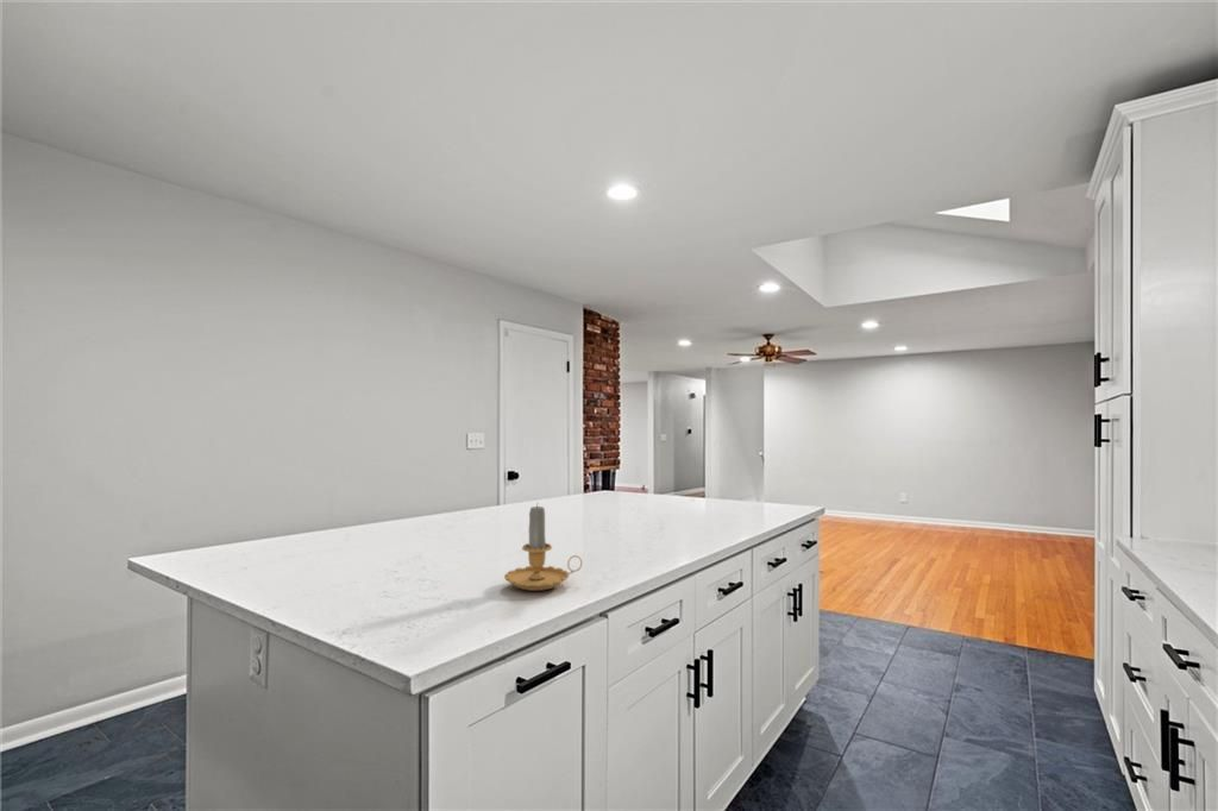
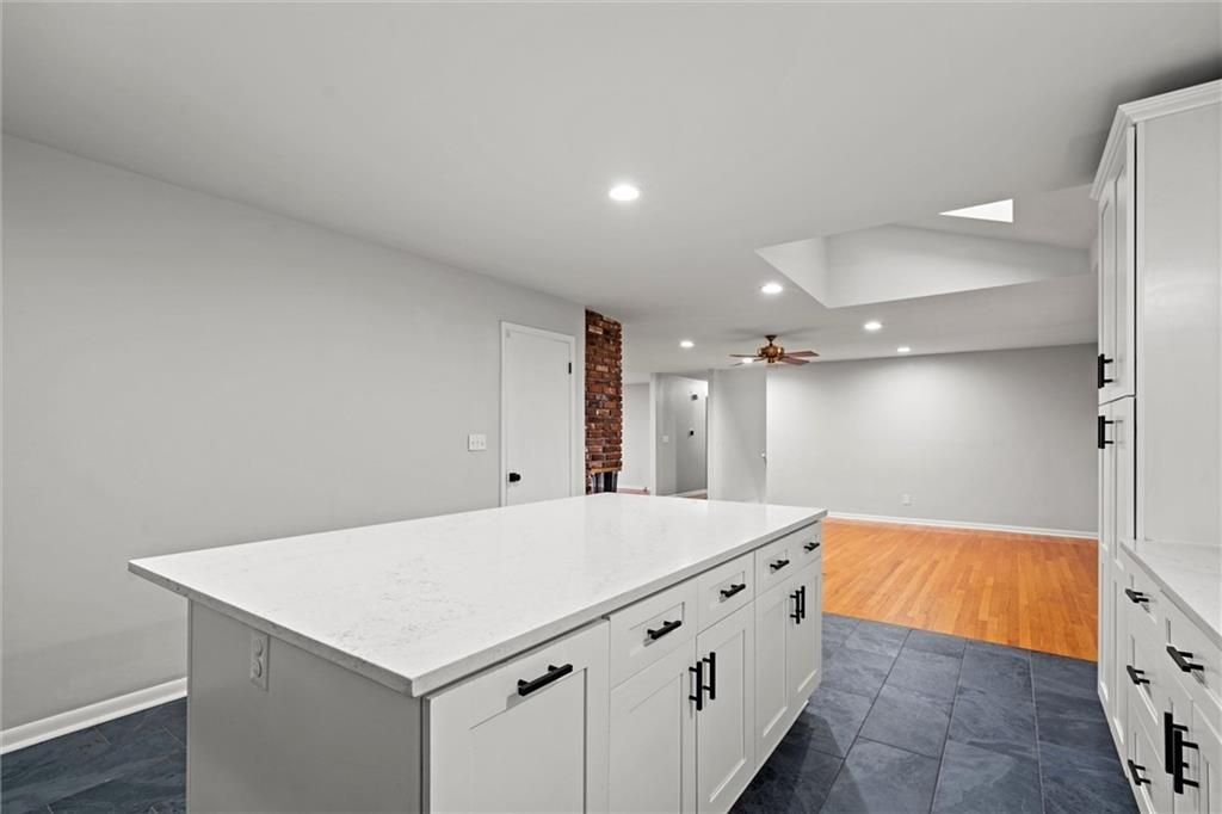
- candle (544, 543)
